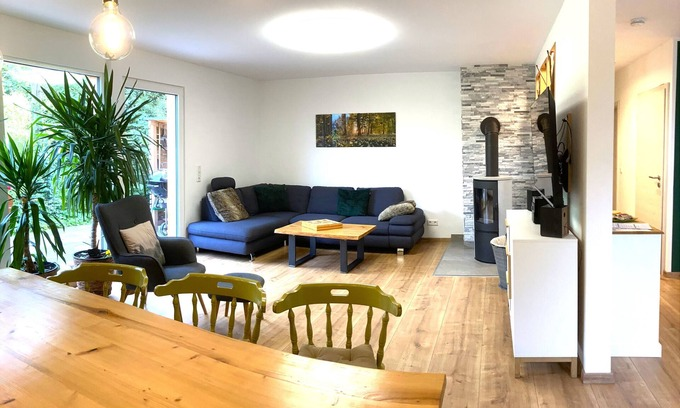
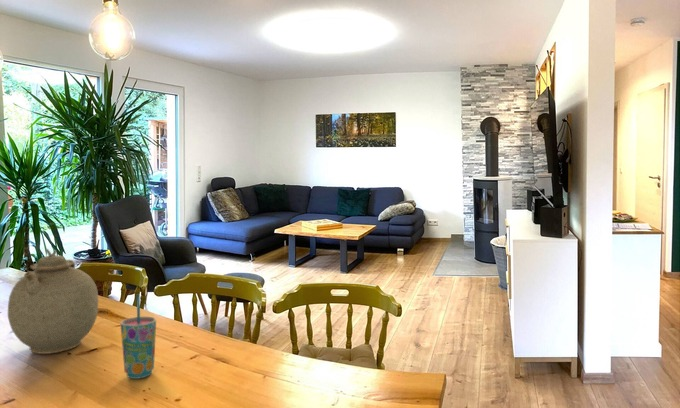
+ cup (138, 334)
+ teapot (53, 297)
